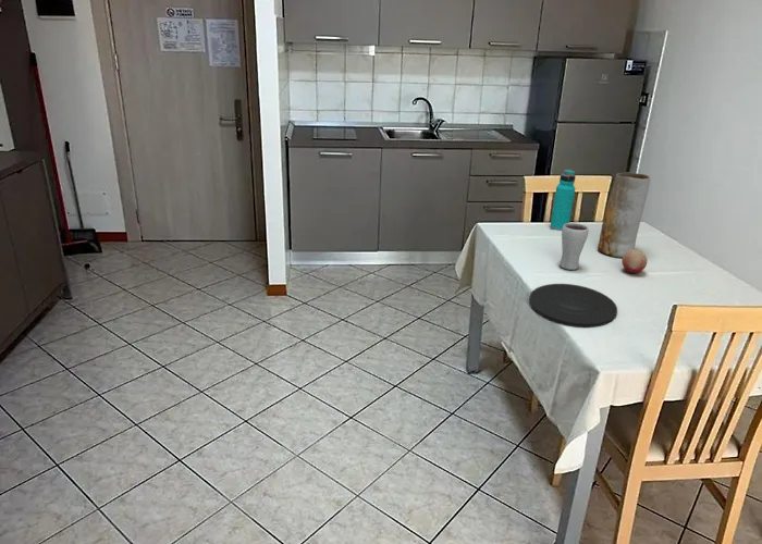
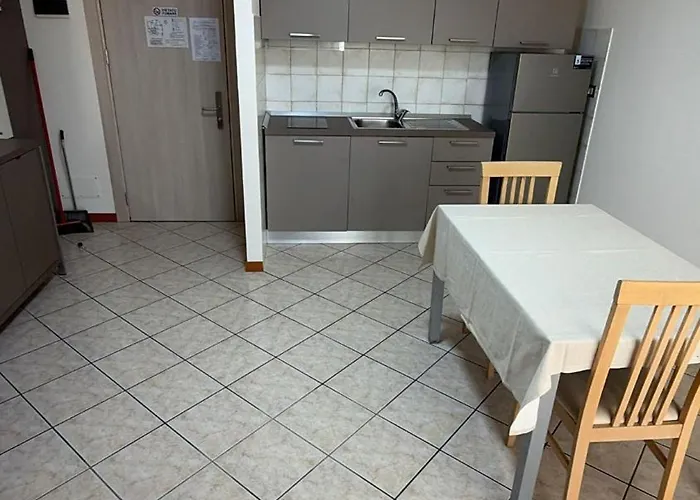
- plate (573, 301)
- fruit (634, 260)
- vase (624, 213)
- drinking glass (572, 247)
- water bottle (563, 199)
